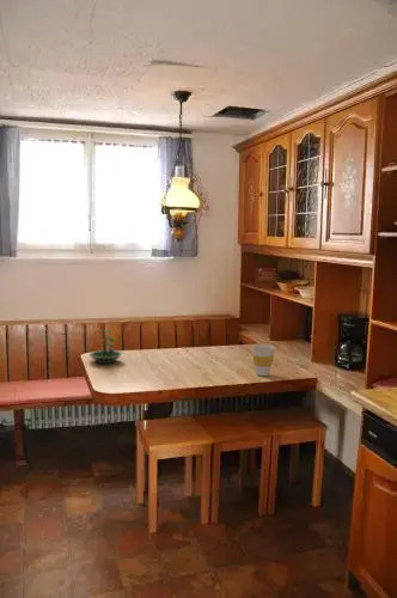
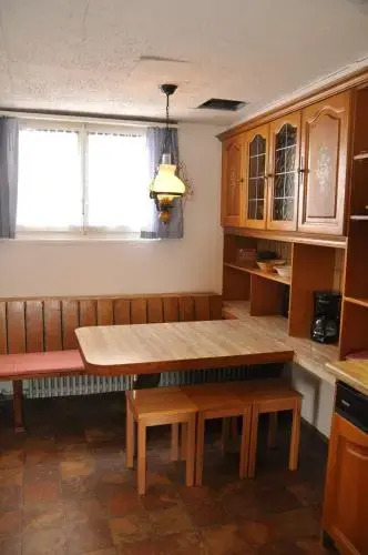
- terrarium (104, 336)
- cup (262, 360)
